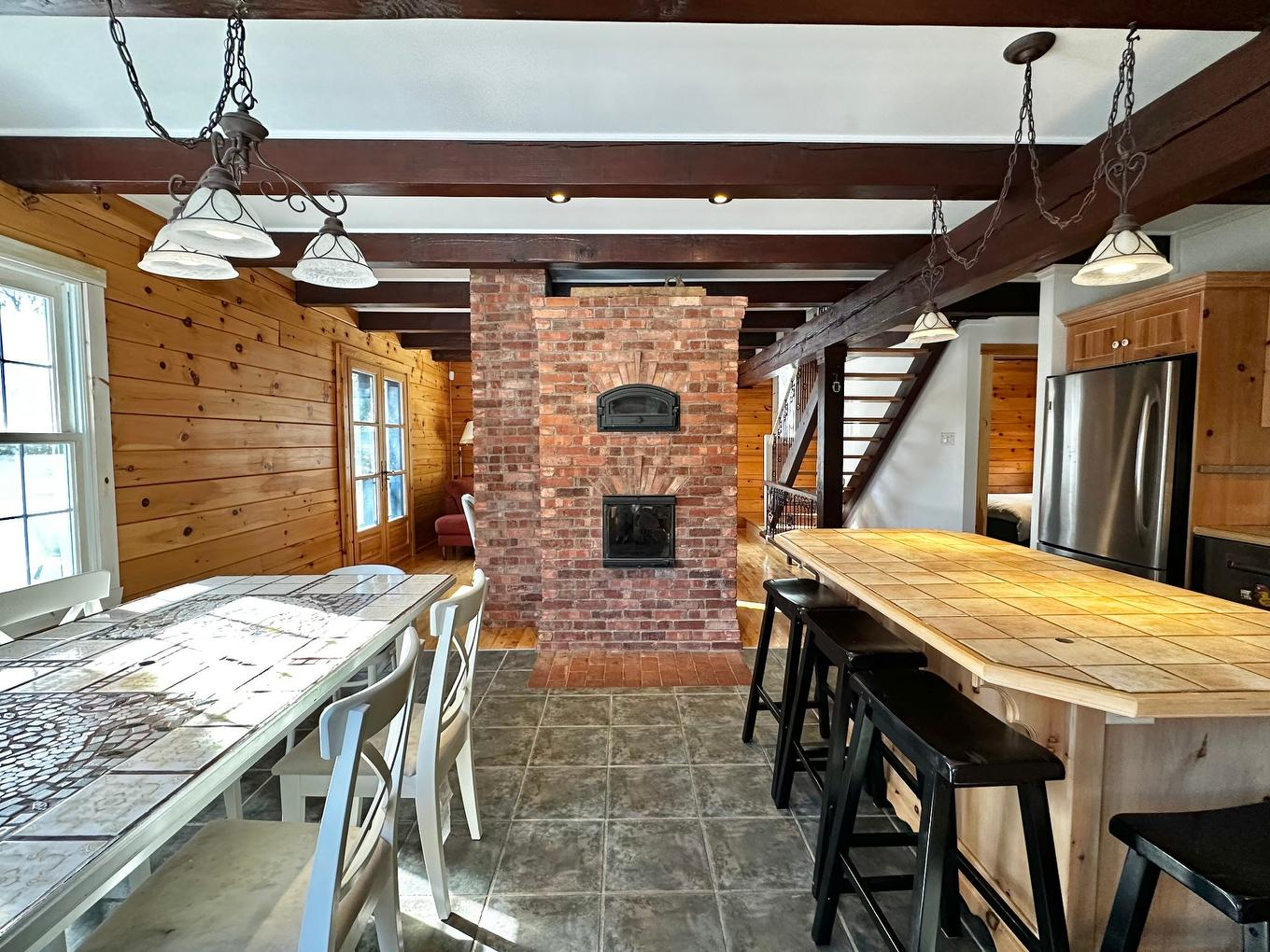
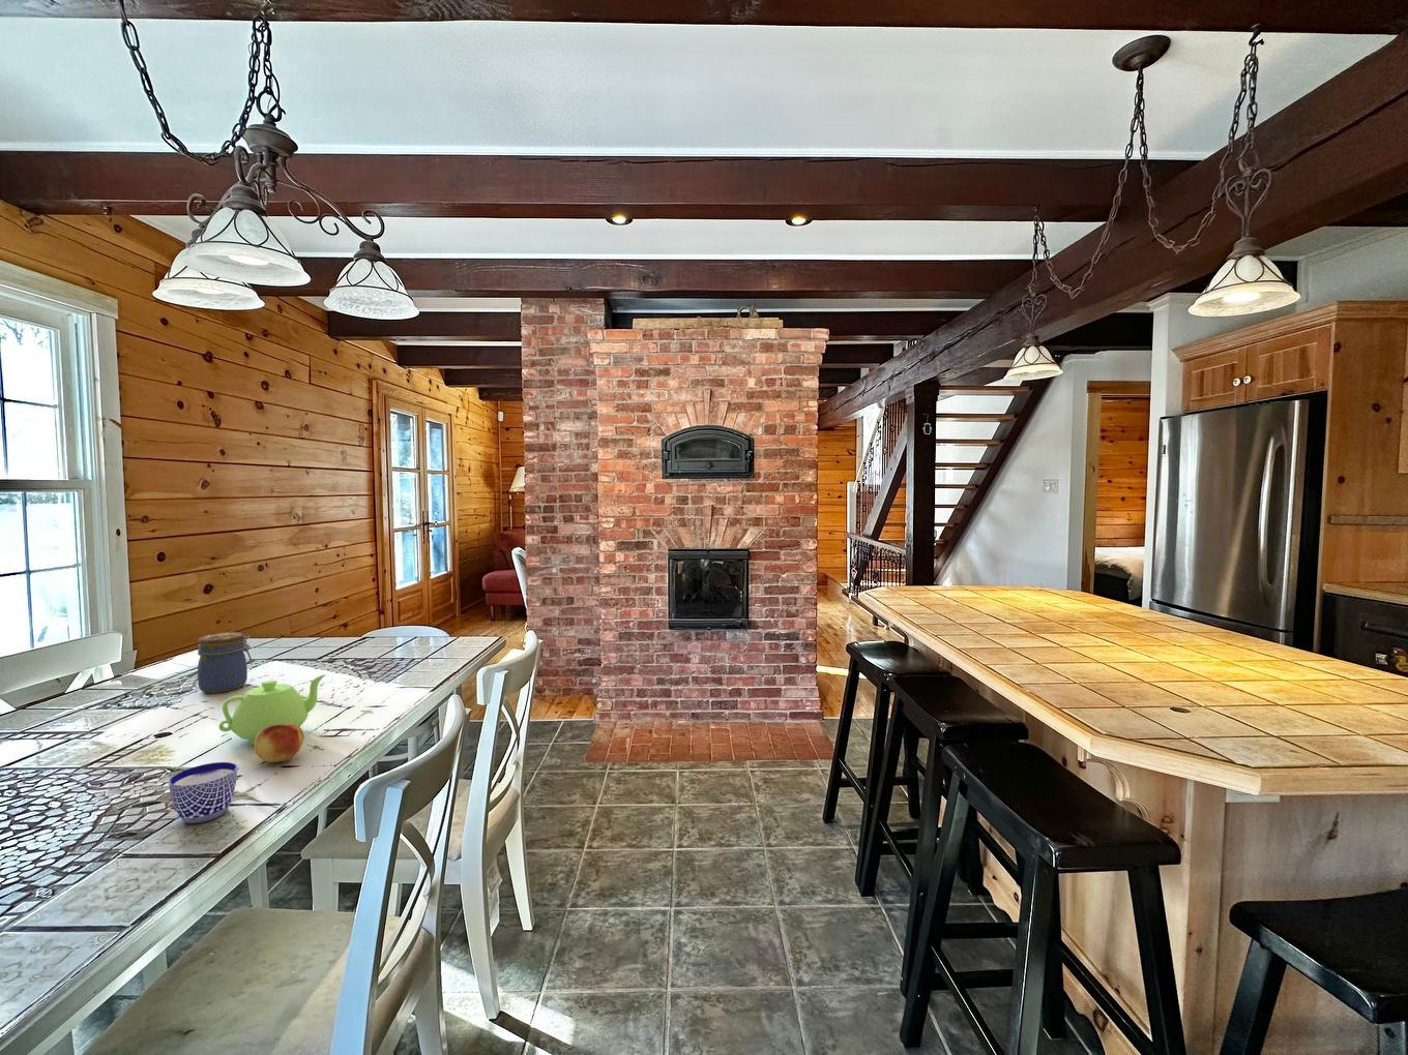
+ cup (197, 792)
+ jar (225, 659)
+ teapot (274, 707)
+ fruit (278, 741)
